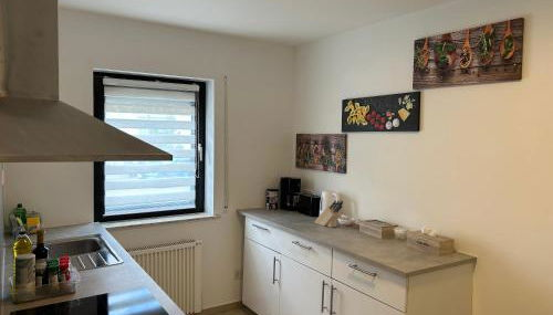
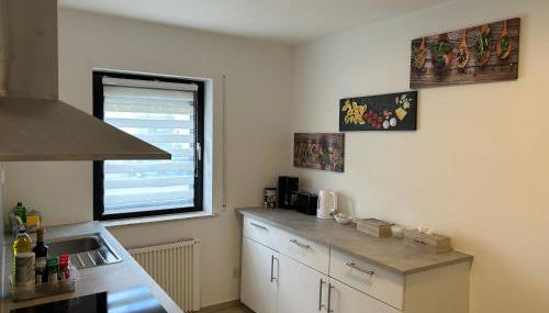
- knife block (328, 211)
